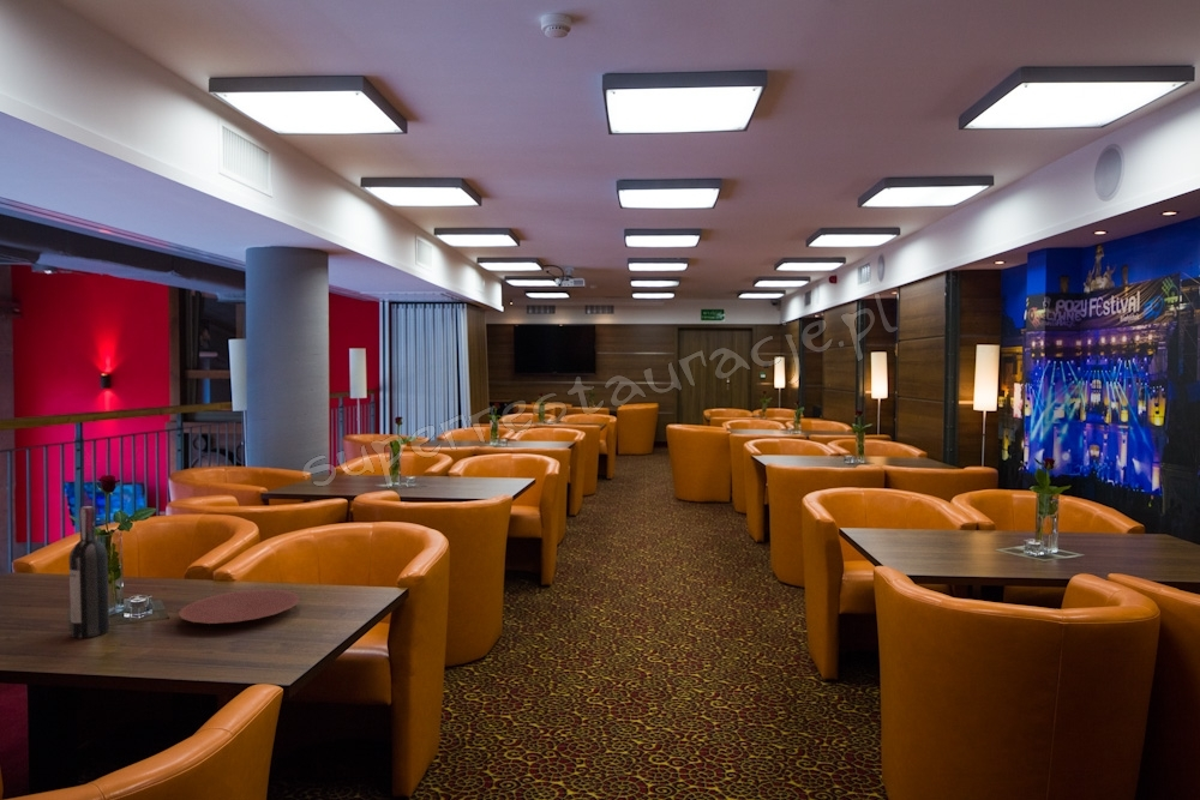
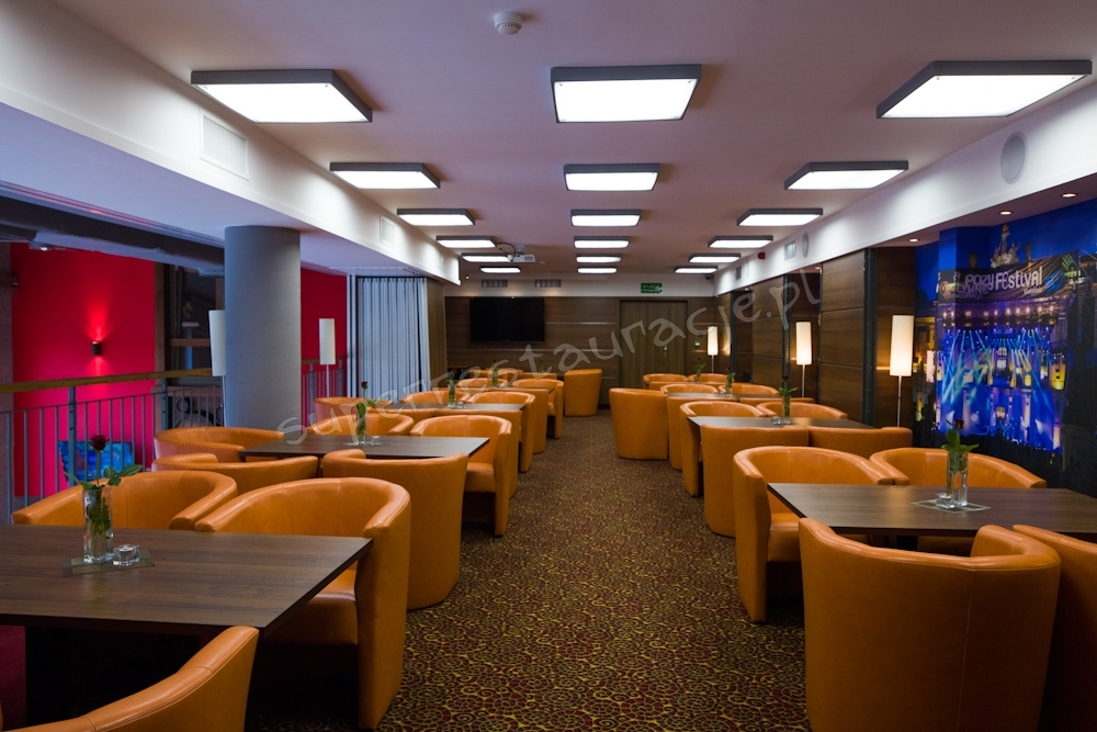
- wine bottle (88, 570)
- plate (241, 609)
